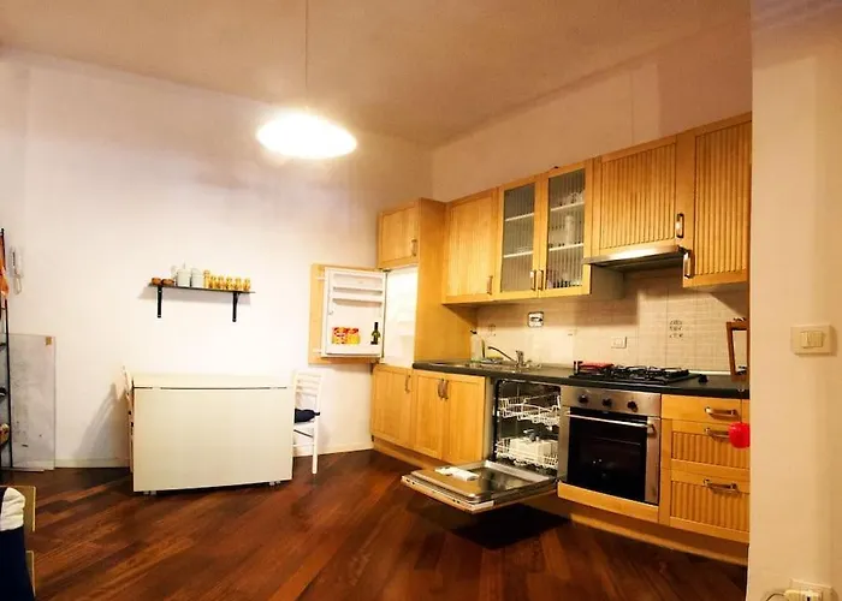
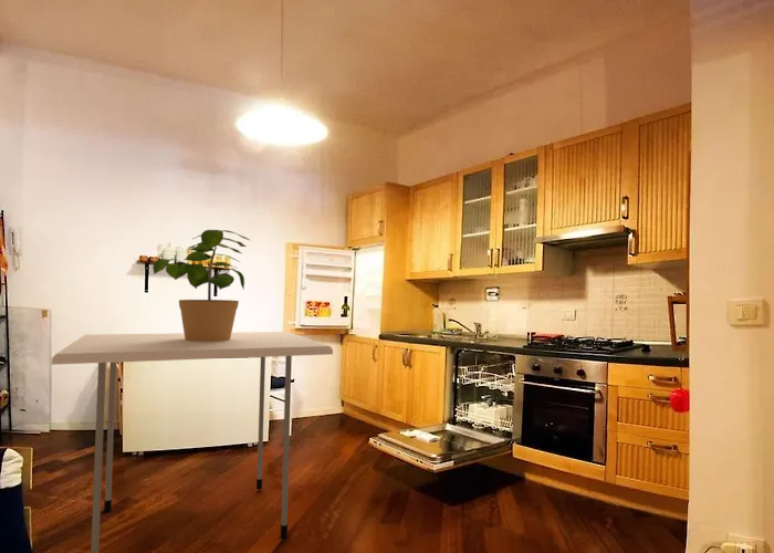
+ potted plant (203, 283)
+ dining table (259, 430)
